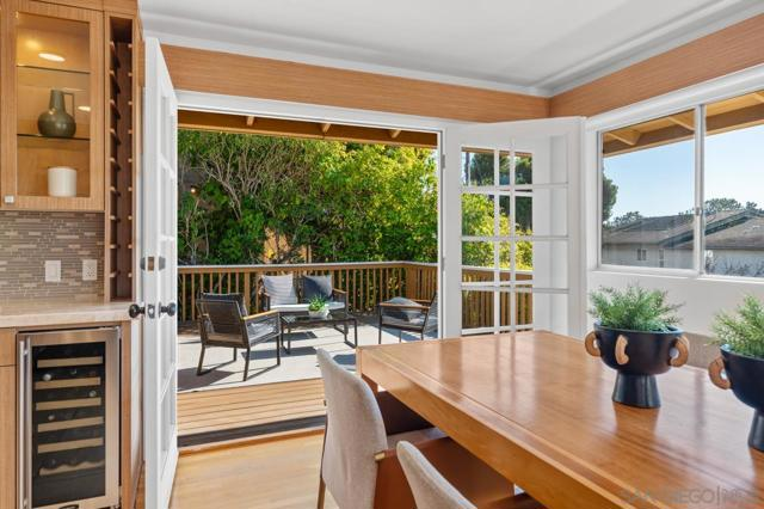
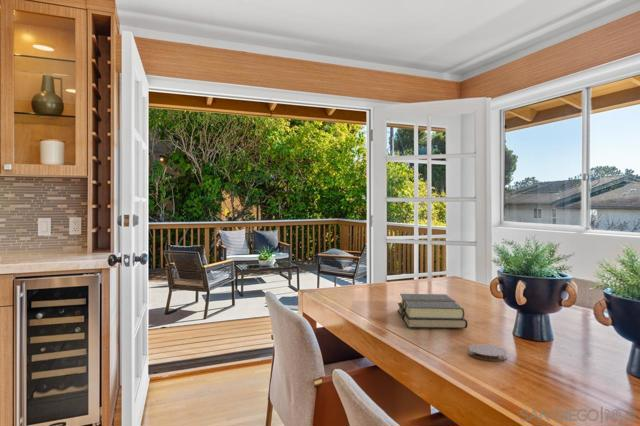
+ coaster (487, 352)
+ book (429, 309)
